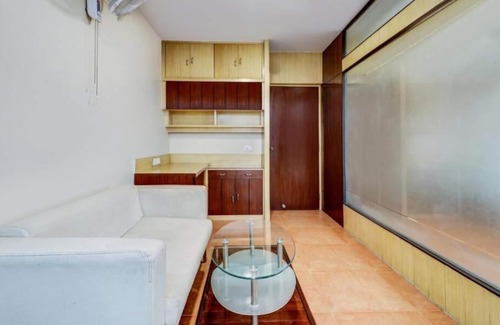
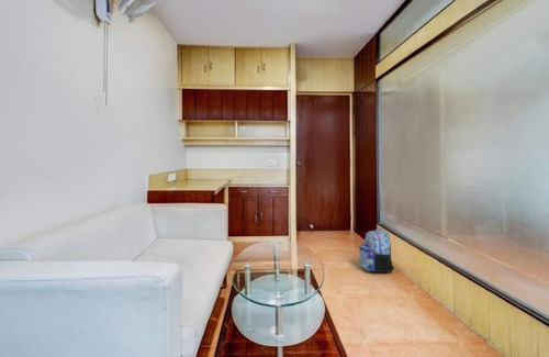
+ backpack (374, 248)
